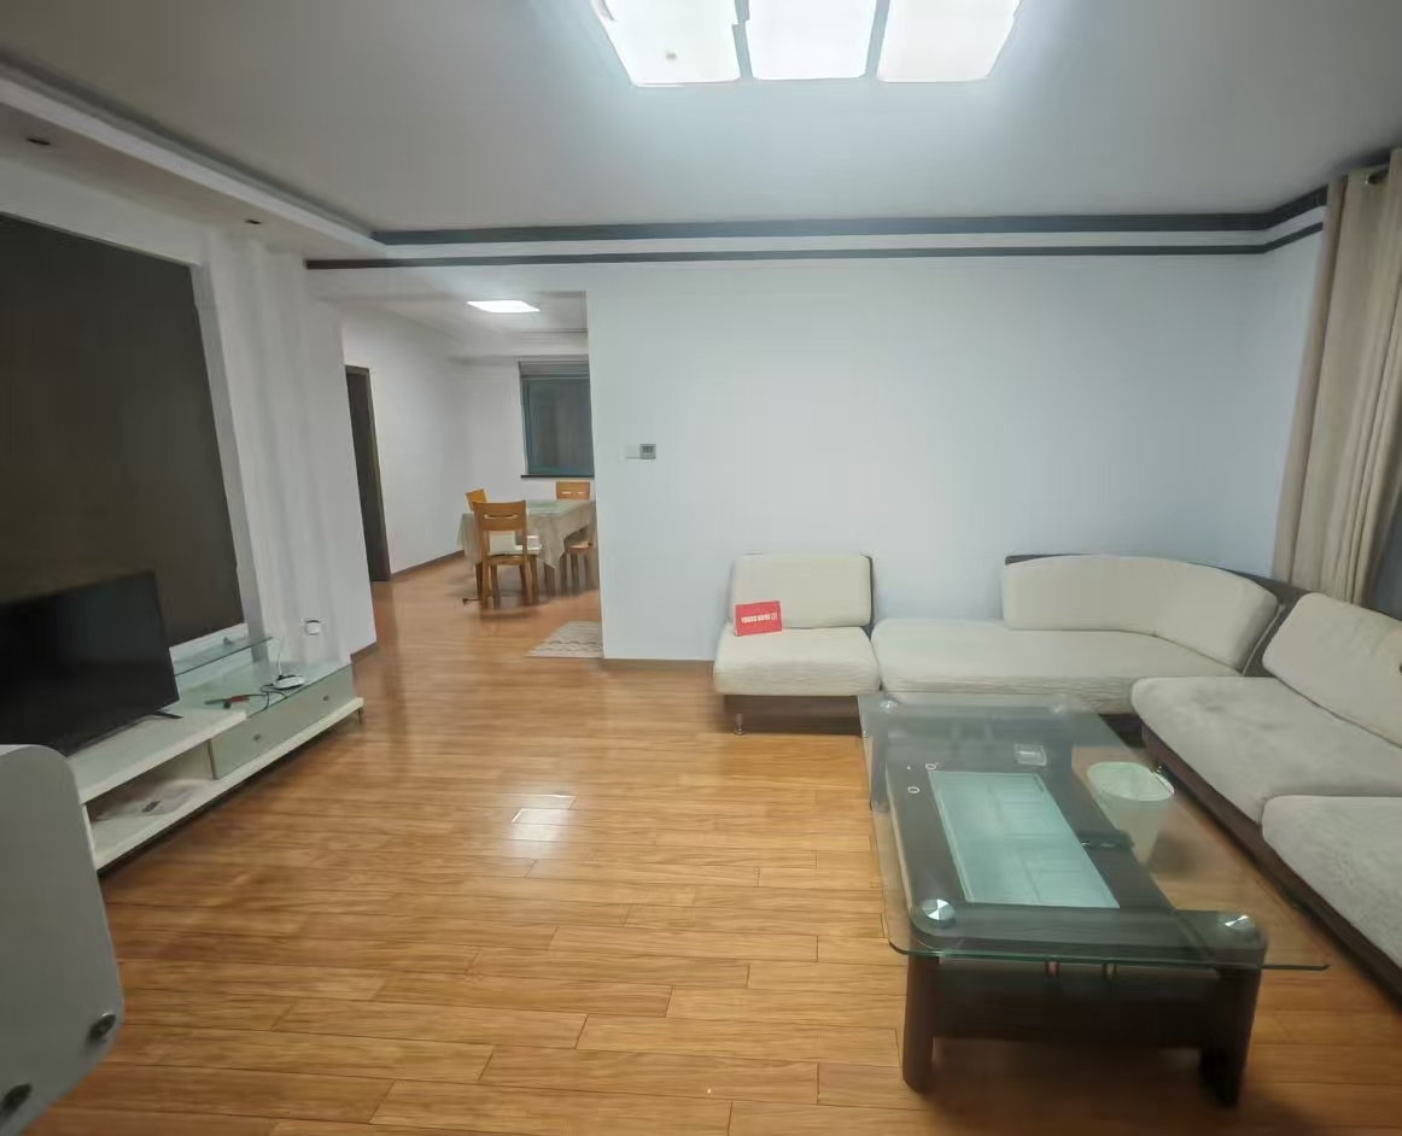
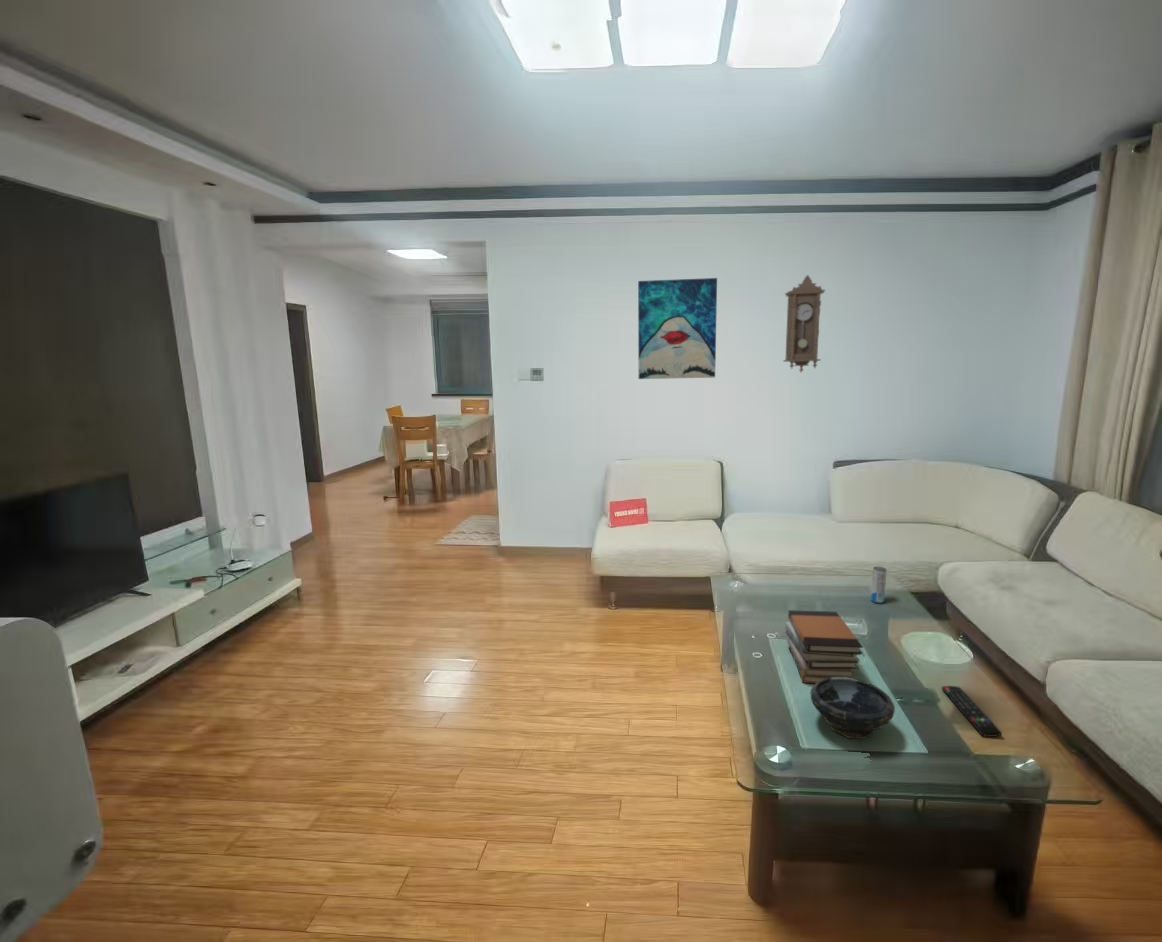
+ bowl (850, 710)
+ pendulum clock (803, 325)
+ wall art (676, 329)
+ book stack (820, 645)
+ beverage can (878, 584)
+ remote control (969, 709)
